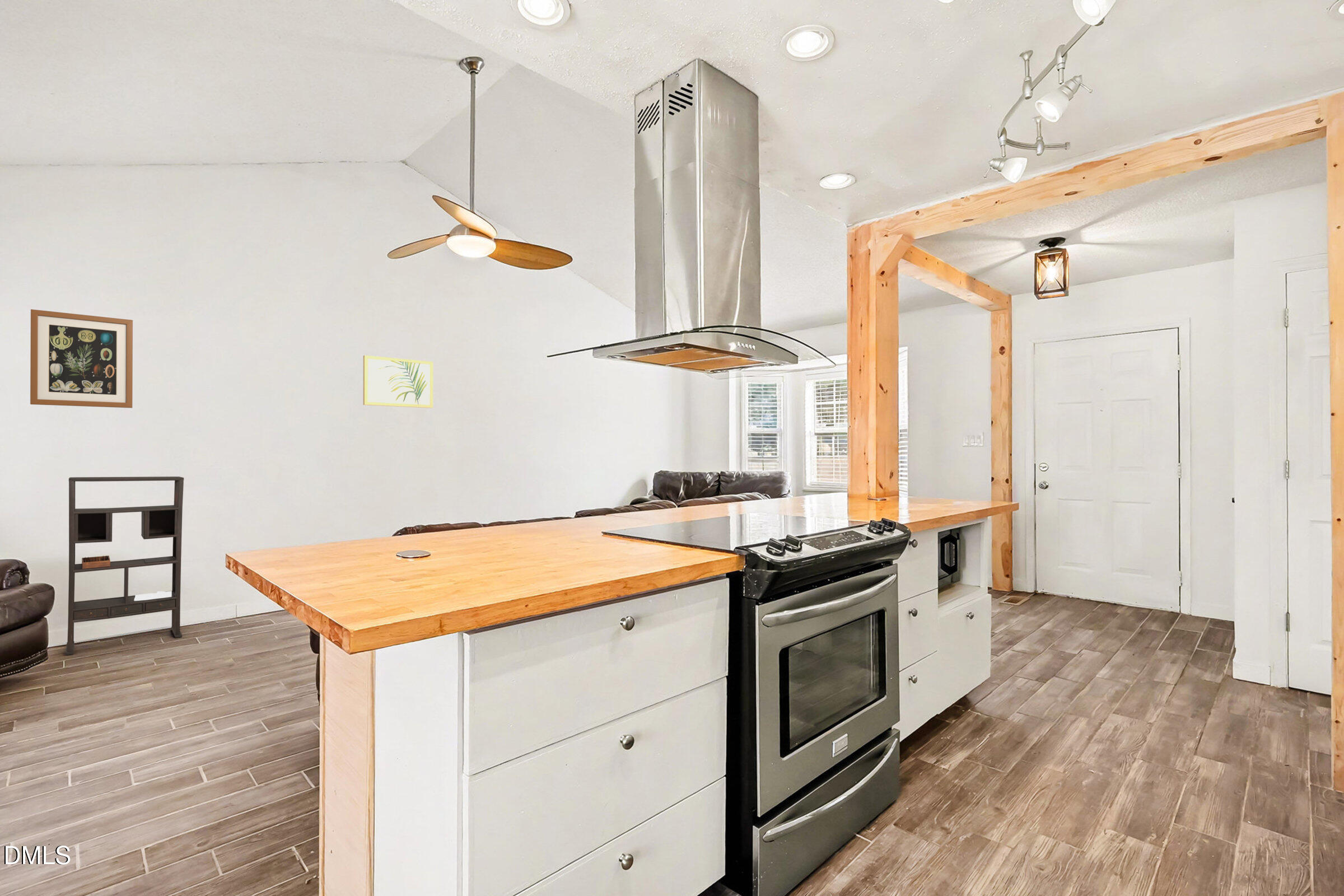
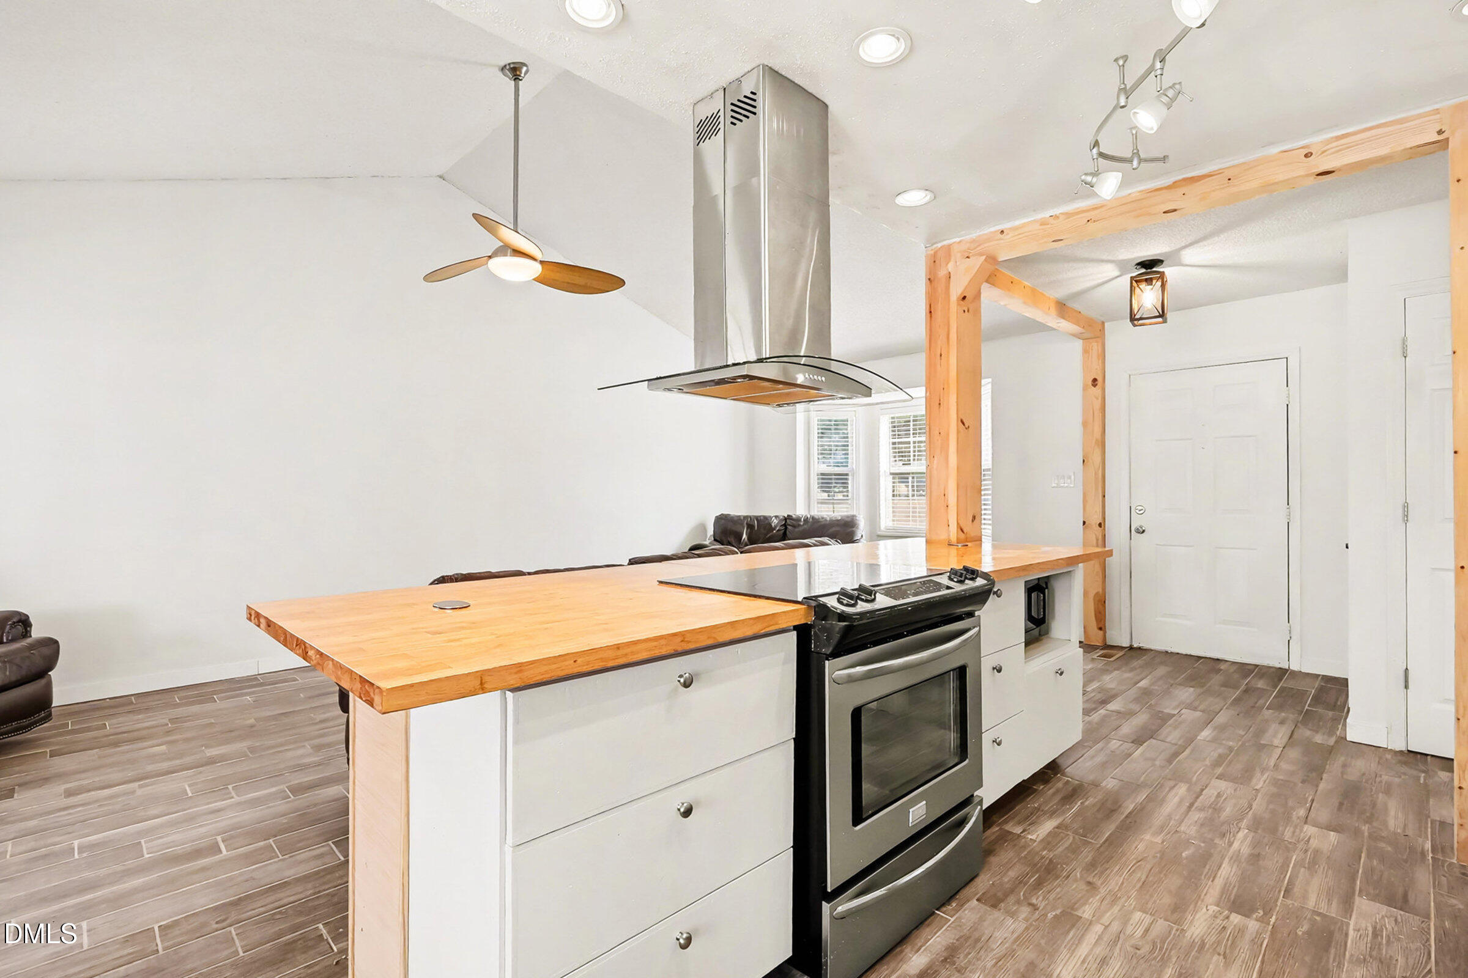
- bookshelf (127, 560)
- wall art (399, 382)
- wall art (83, 360)
